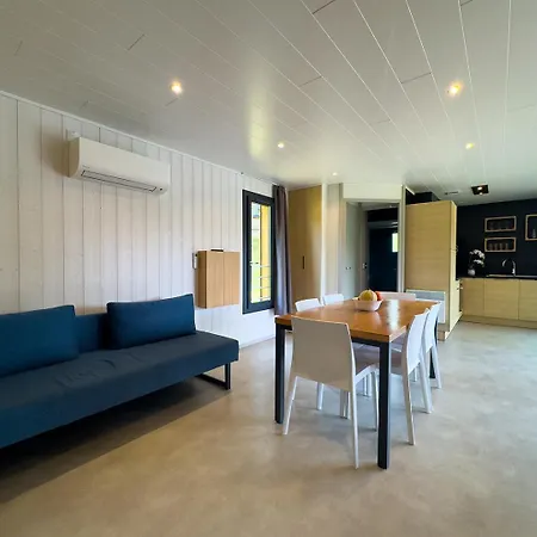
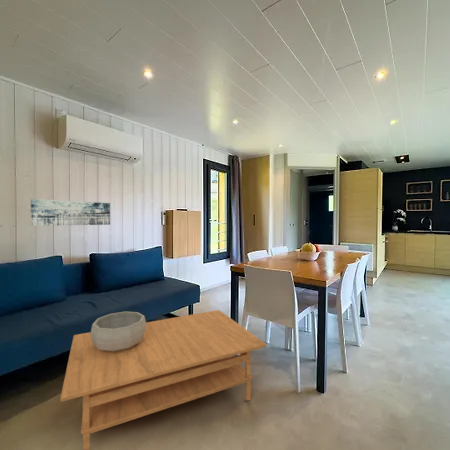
+ wall art (74, 213)
+ decorative bowl (119, 331)
+ coffee table (166, 366)
